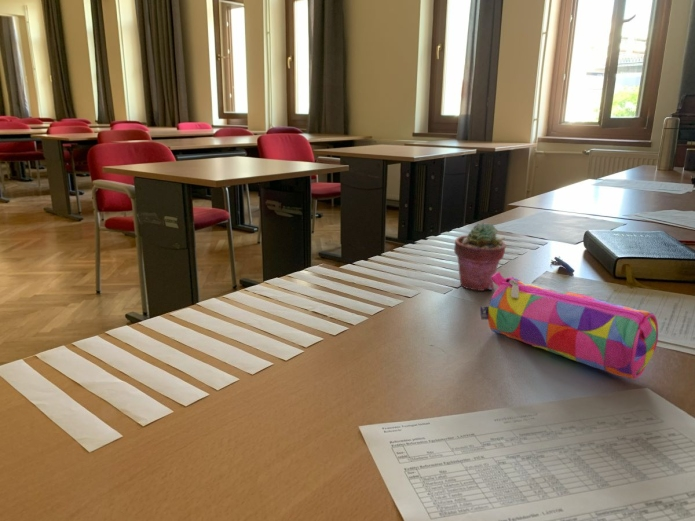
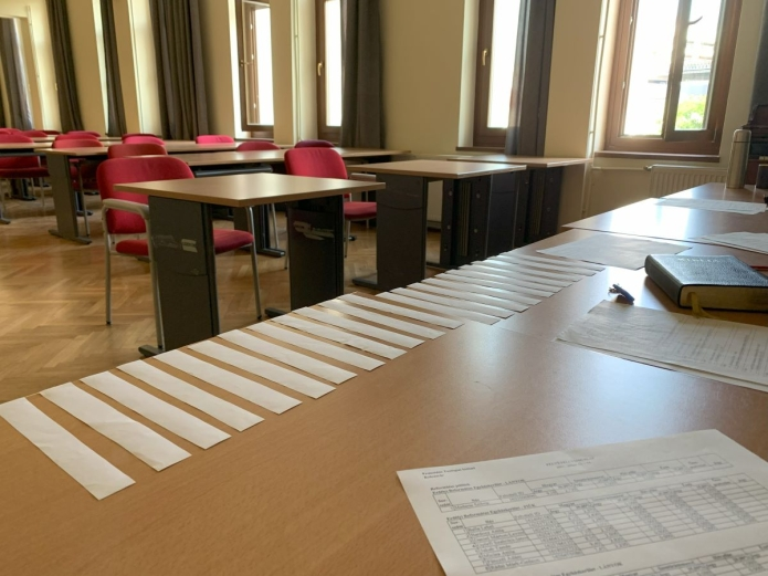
- pencil case (564, 321)
- potted succulent (479, 254)
